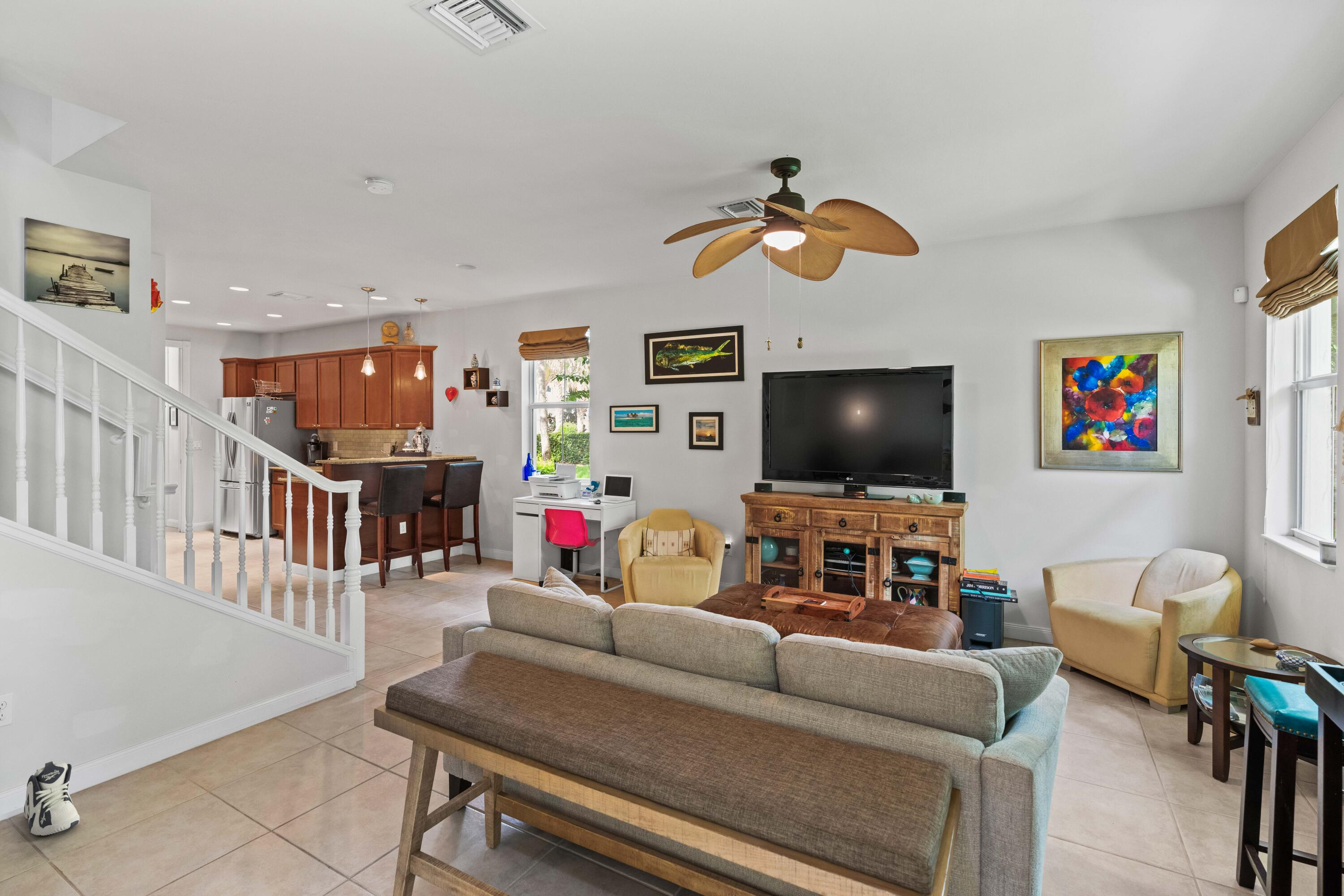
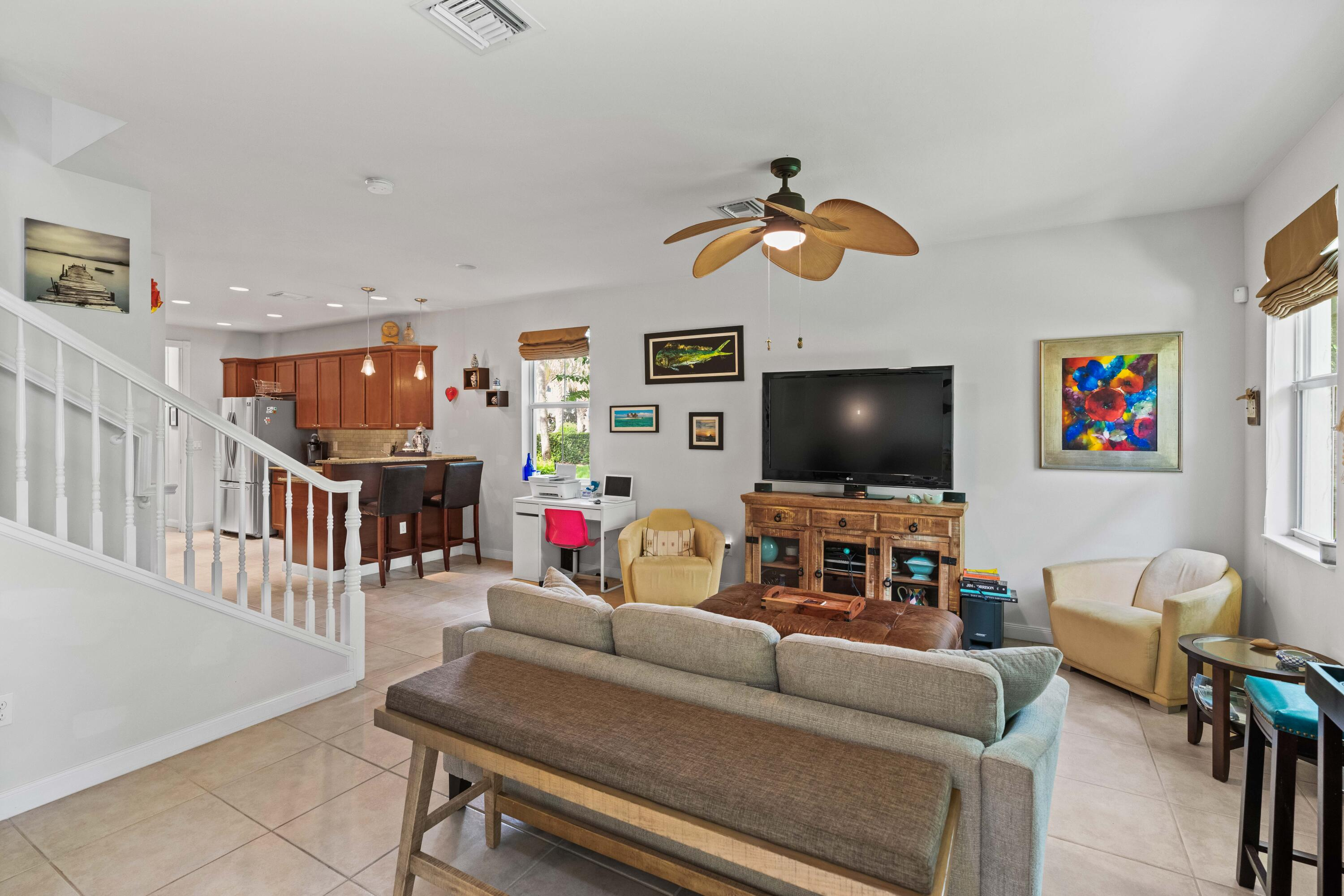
- sneaker (52, 793)
